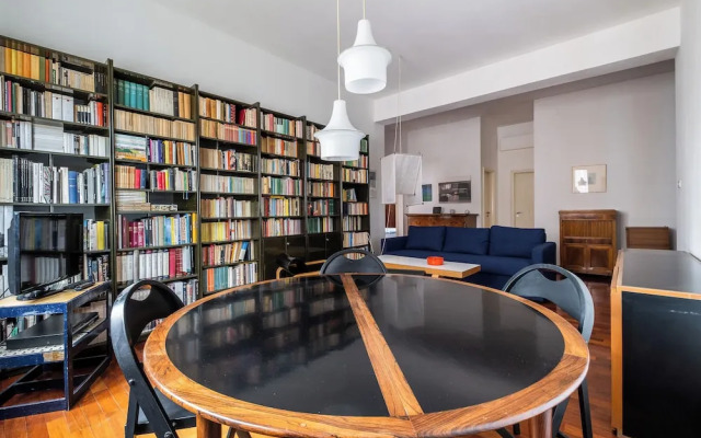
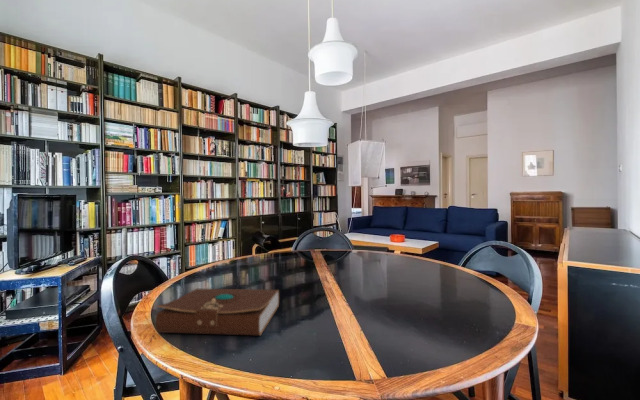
+ book (224, 305)
